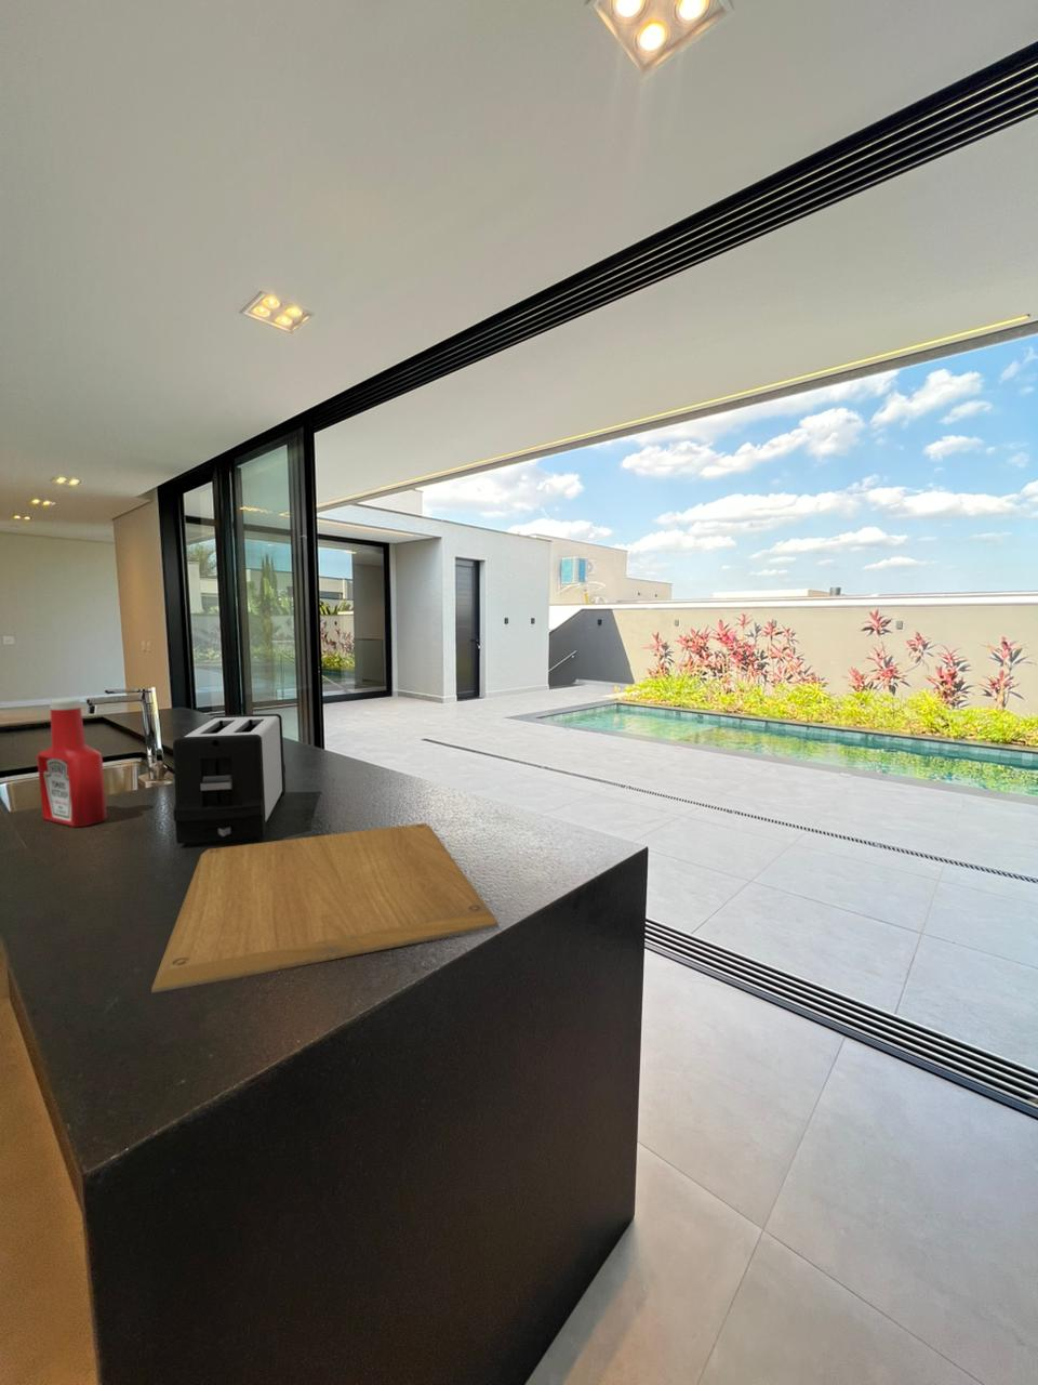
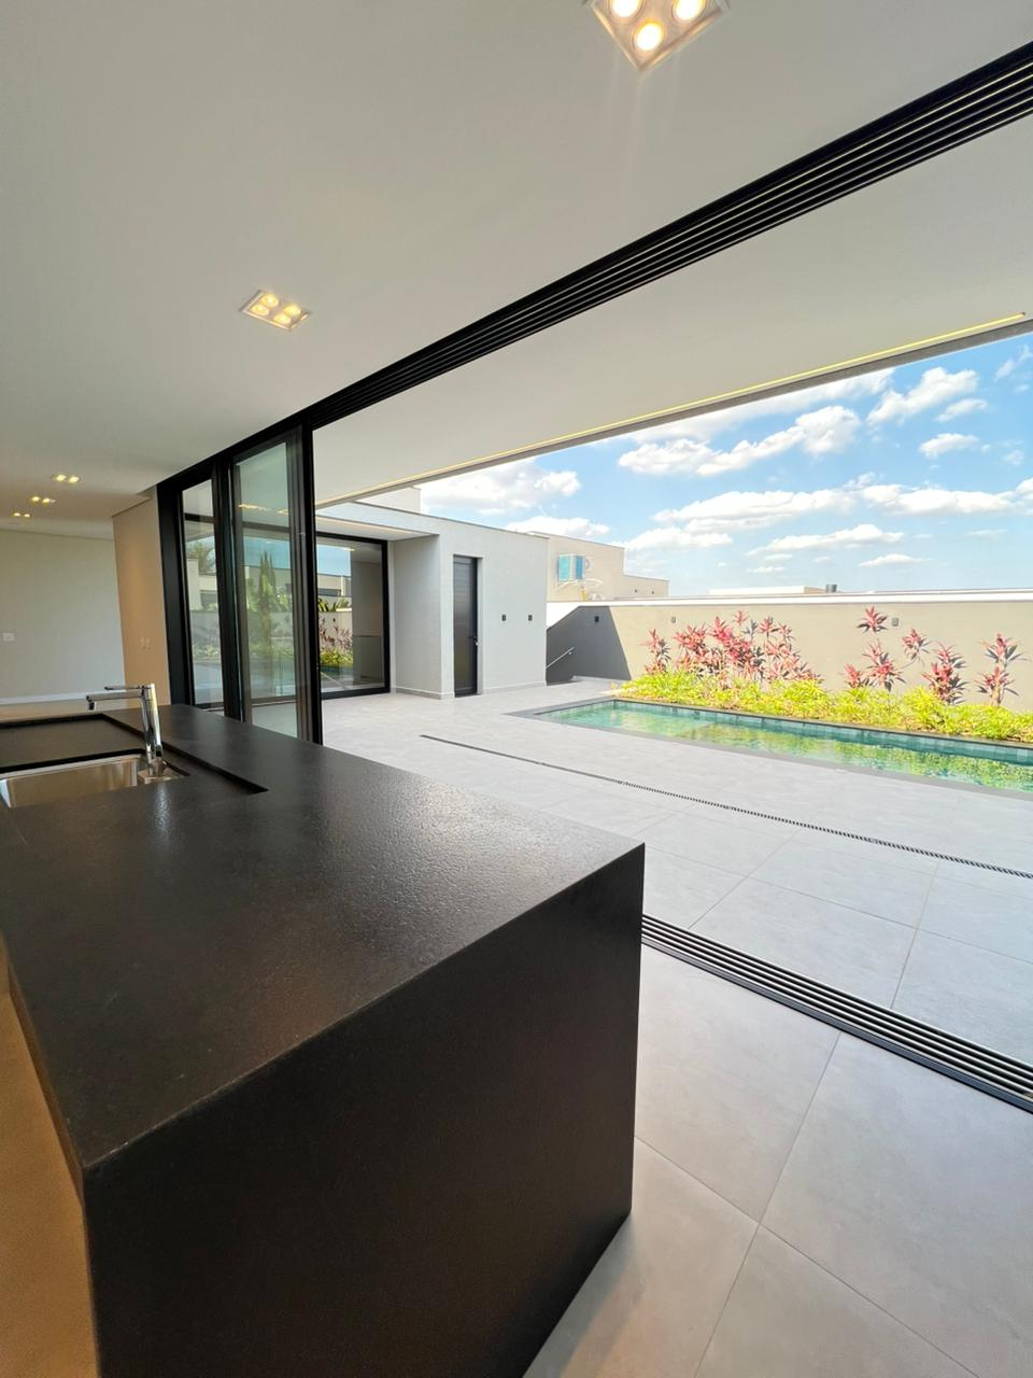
- chopping board (330, 882)
- soap bottle (69, 760)
- toaster (236, 772)
